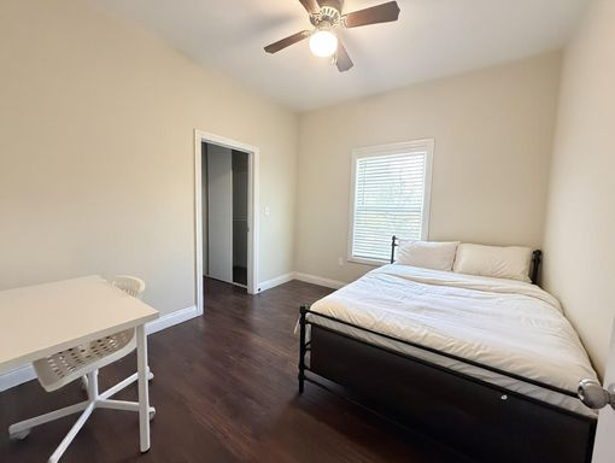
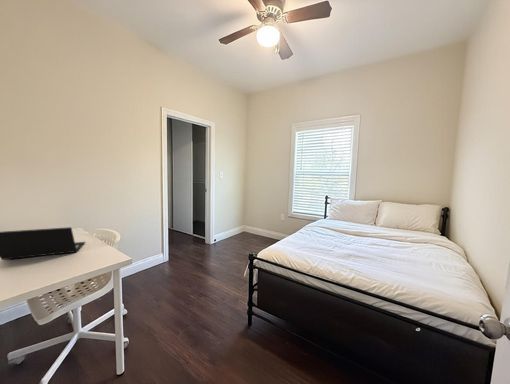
+ laptop (44, 238)
